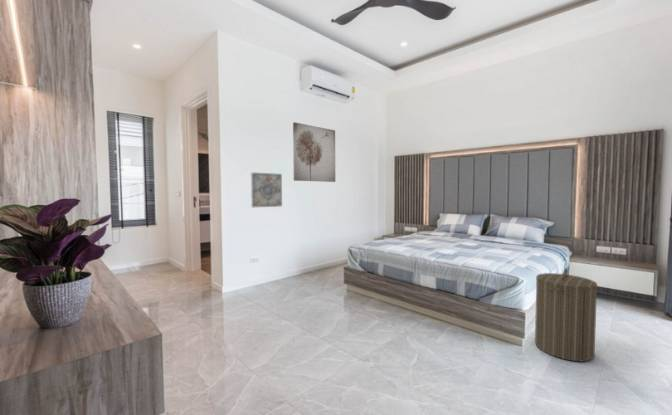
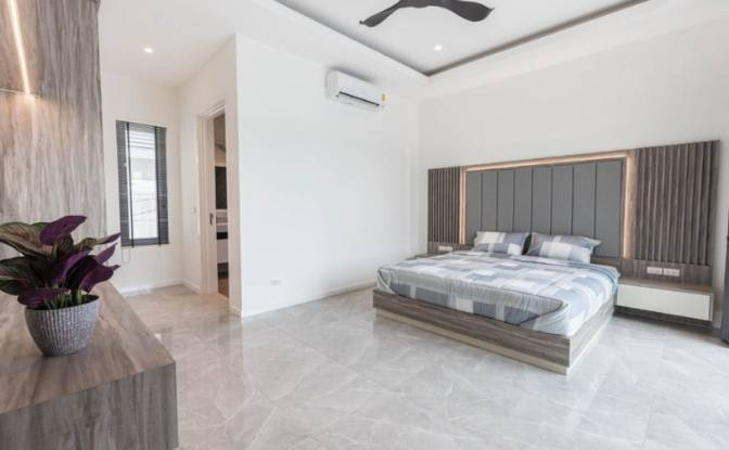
- wall art (315, 154)
- wall art (267, 190)
- laundry hamper (564, 308)
